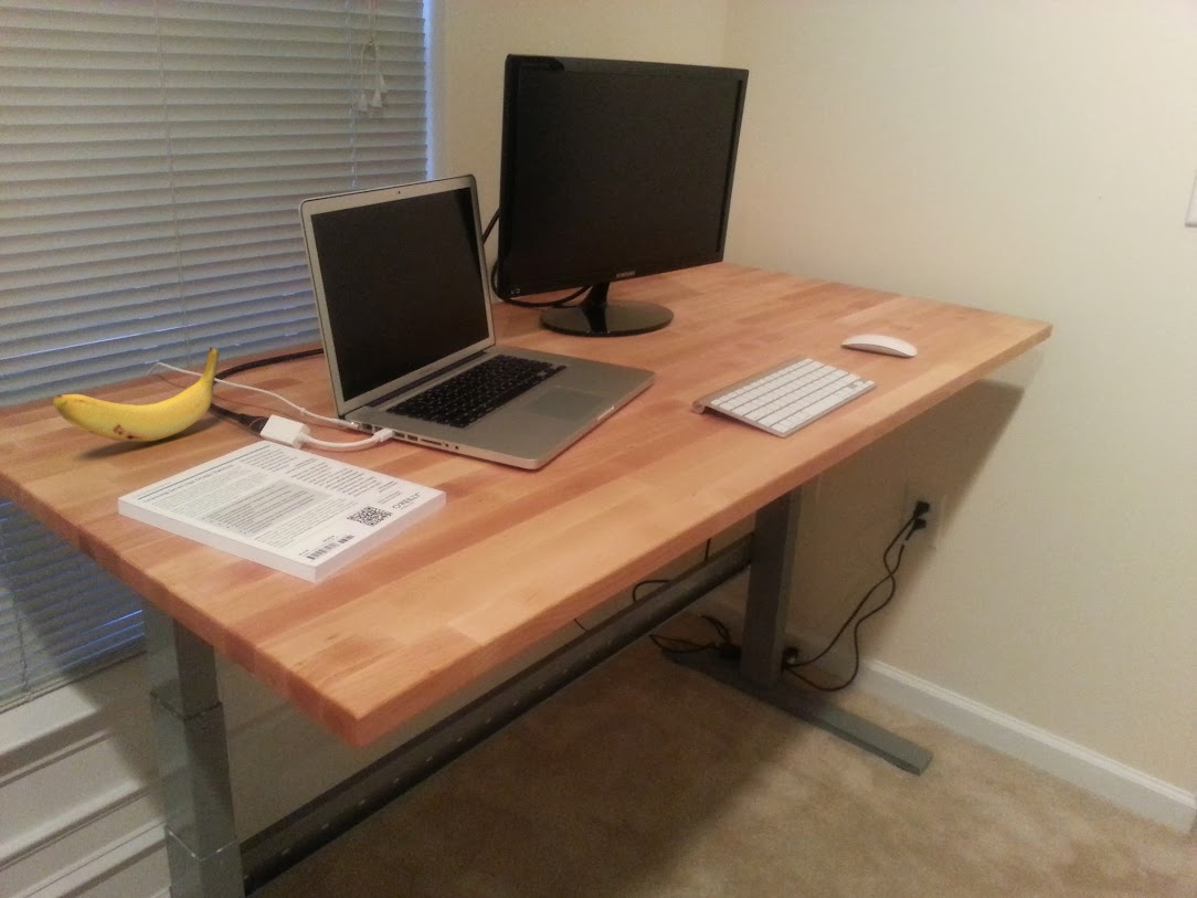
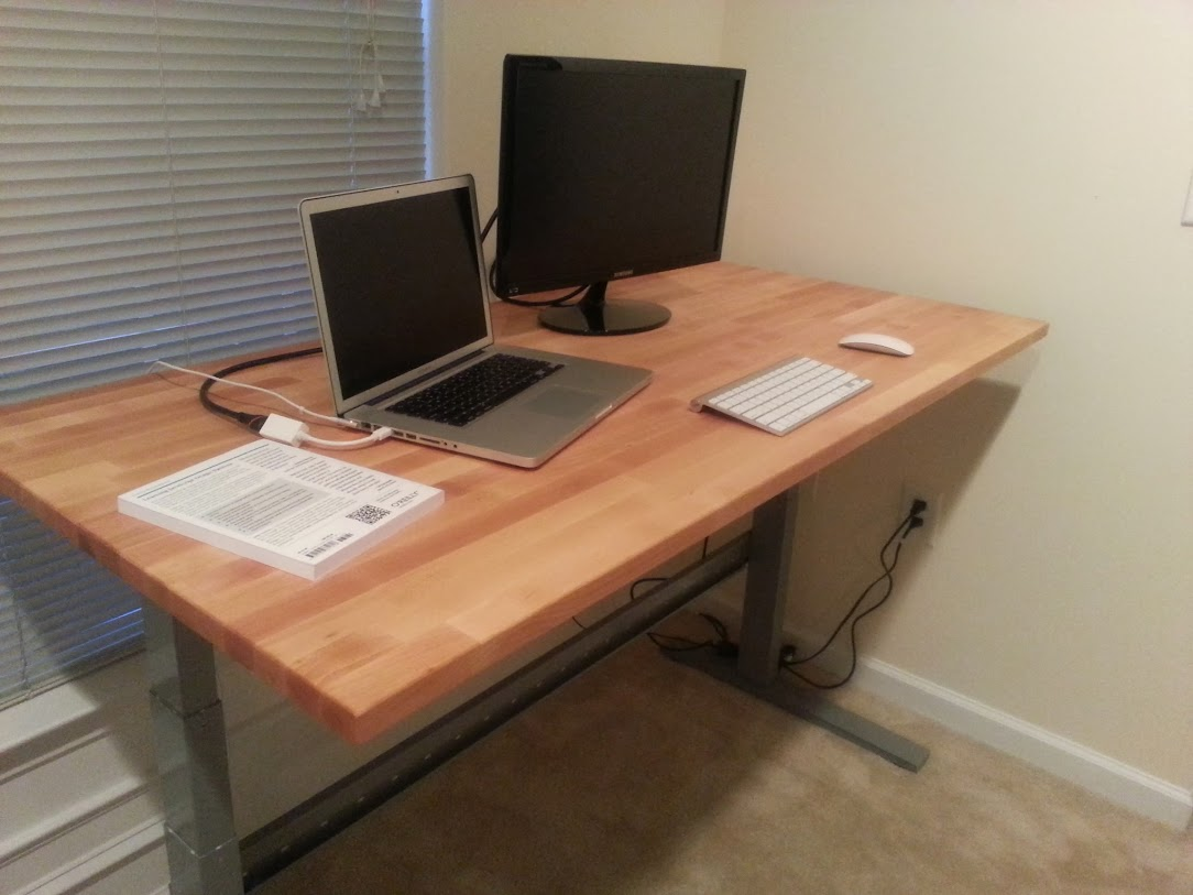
- banana (147, 404)
